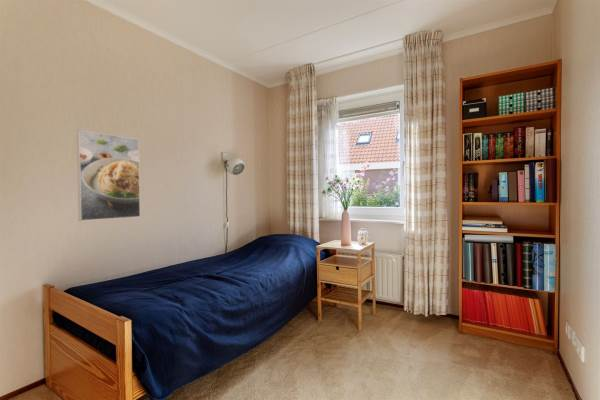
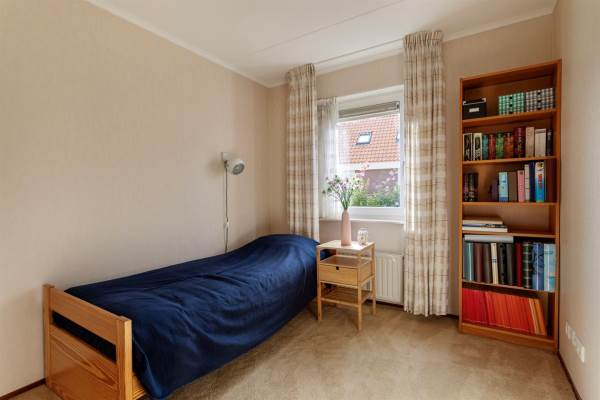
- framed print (111, 177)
